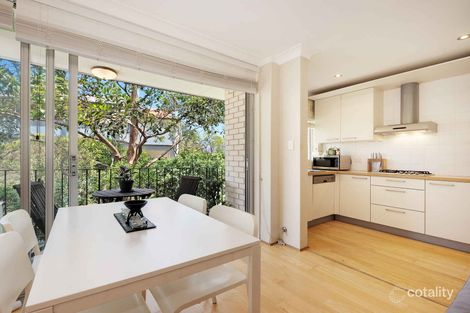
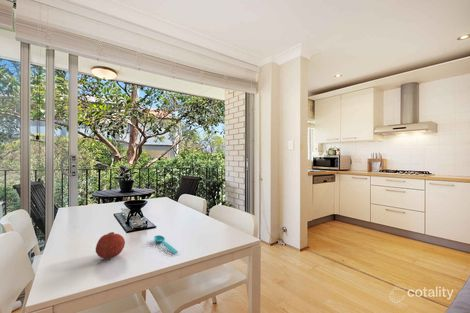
+ spoon (165, 243)
+ fruit (110, 244)
